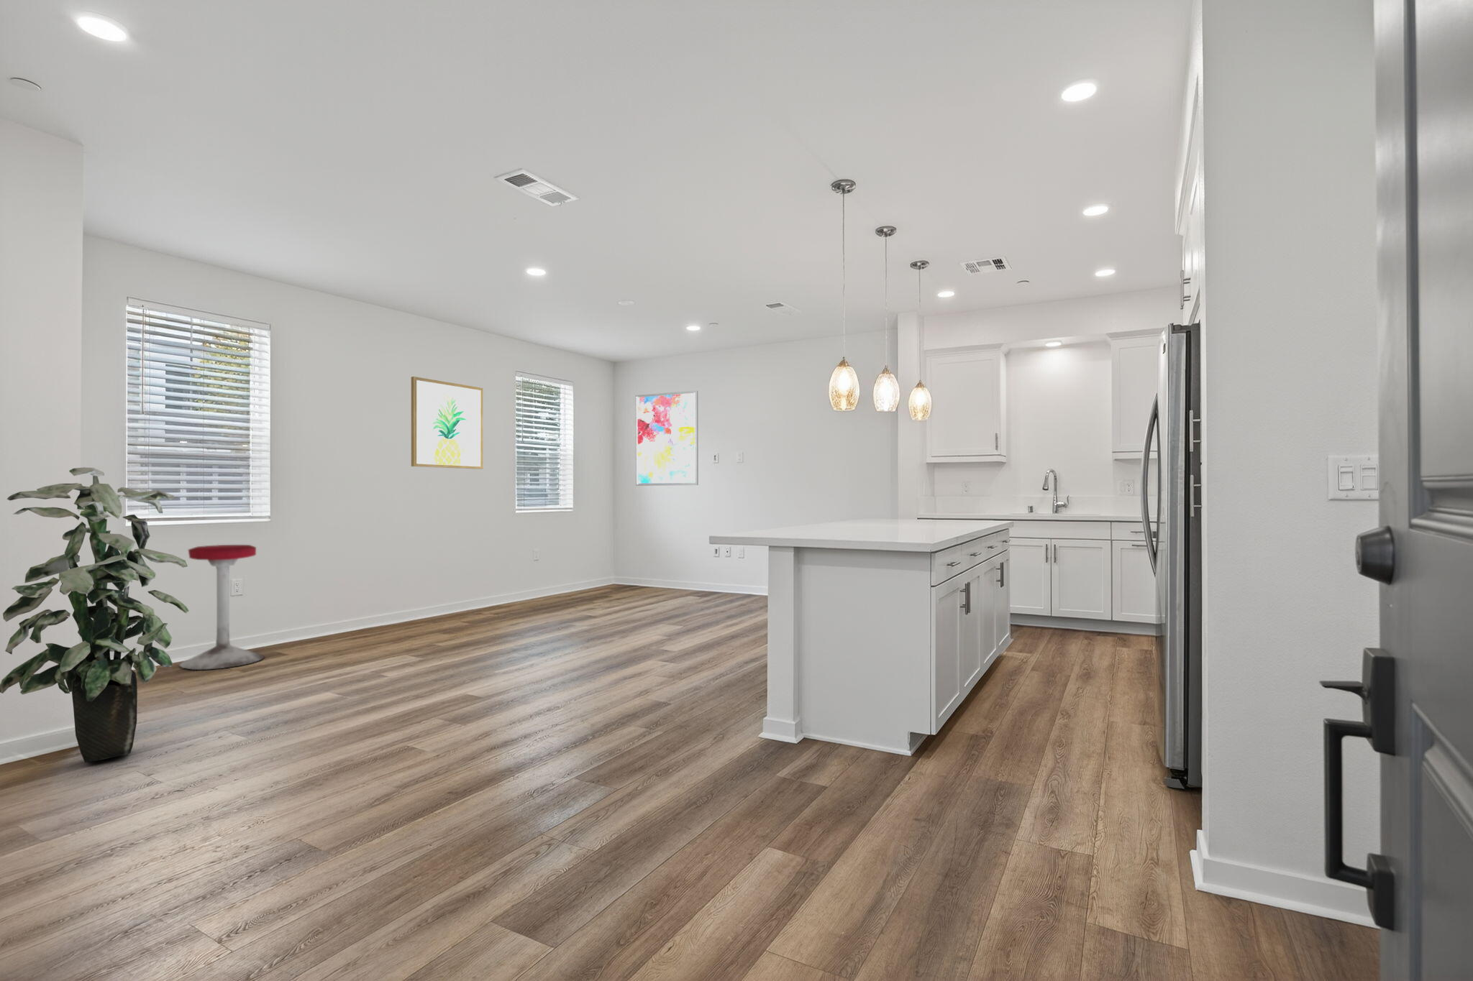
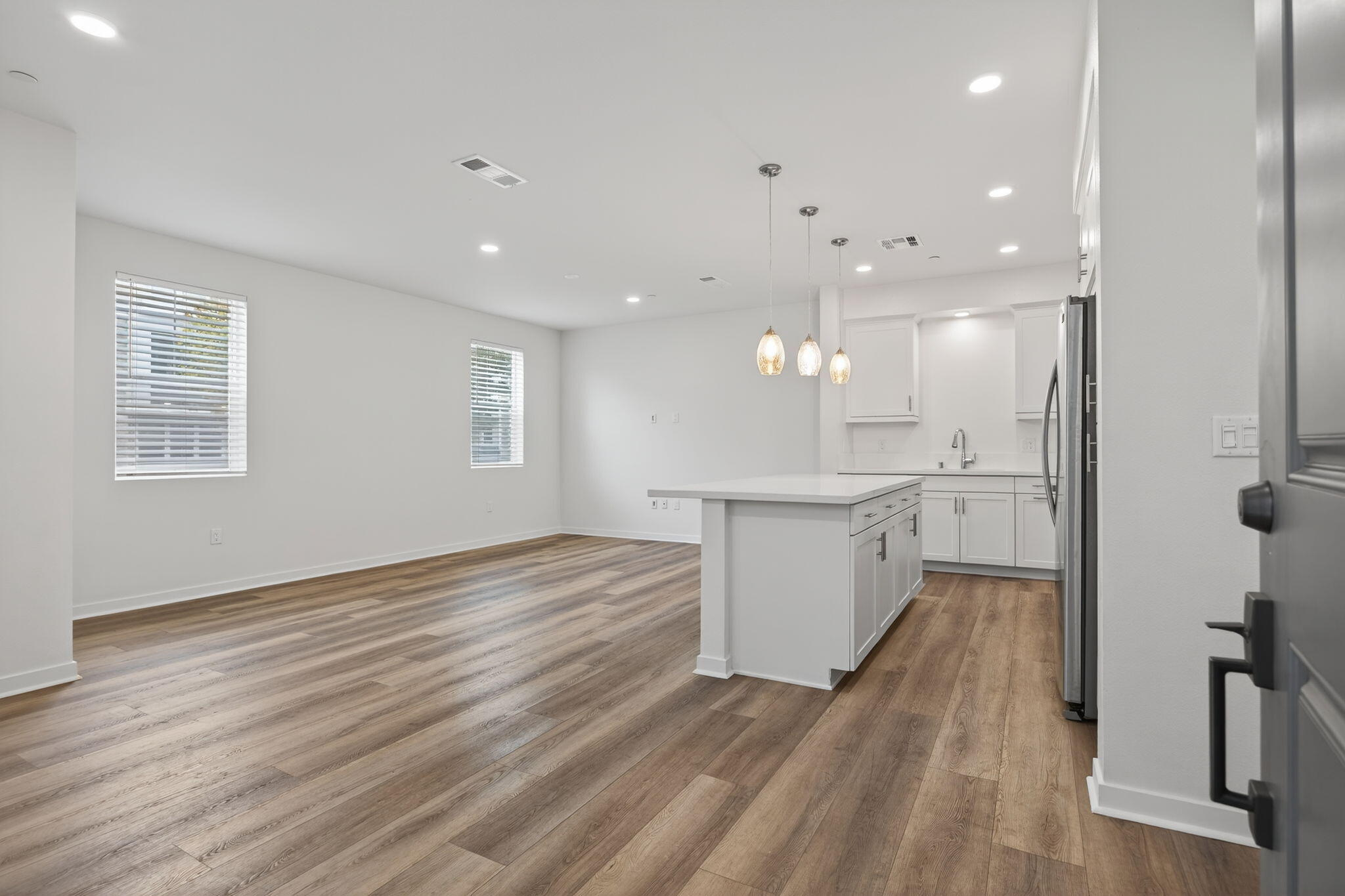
- wall art (666, 439)
- stool (223, 603)
- wall art (449, 425)
- indoor plant (93, 612)
